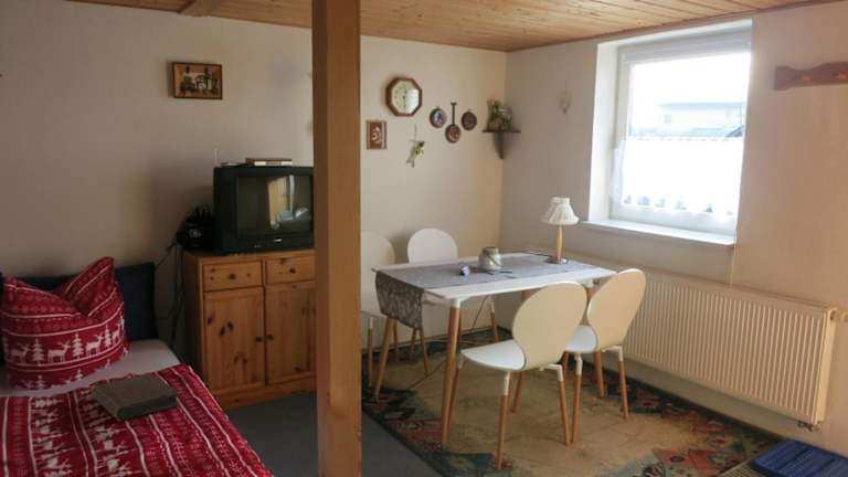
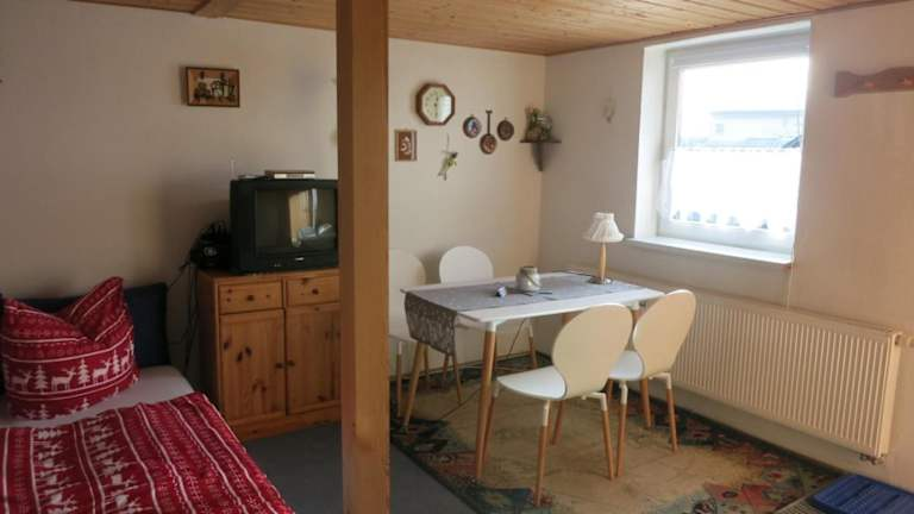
- book (135, 395)
